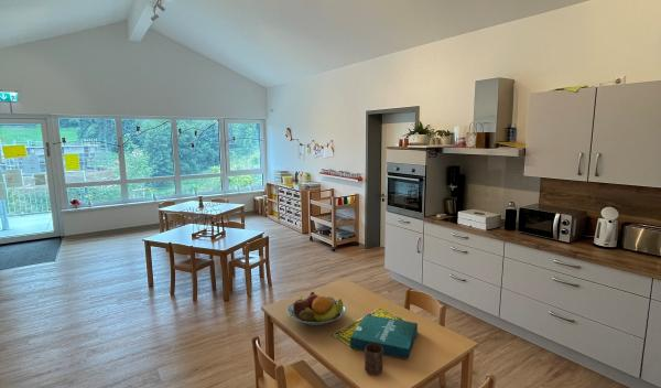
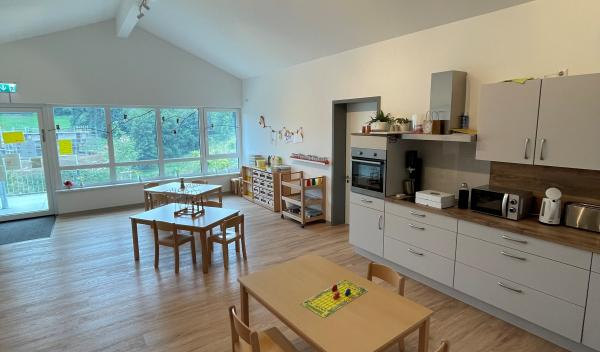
- pizza box (384, 334)
- cup (375, 360)
- fruit bowl (316, 306)
